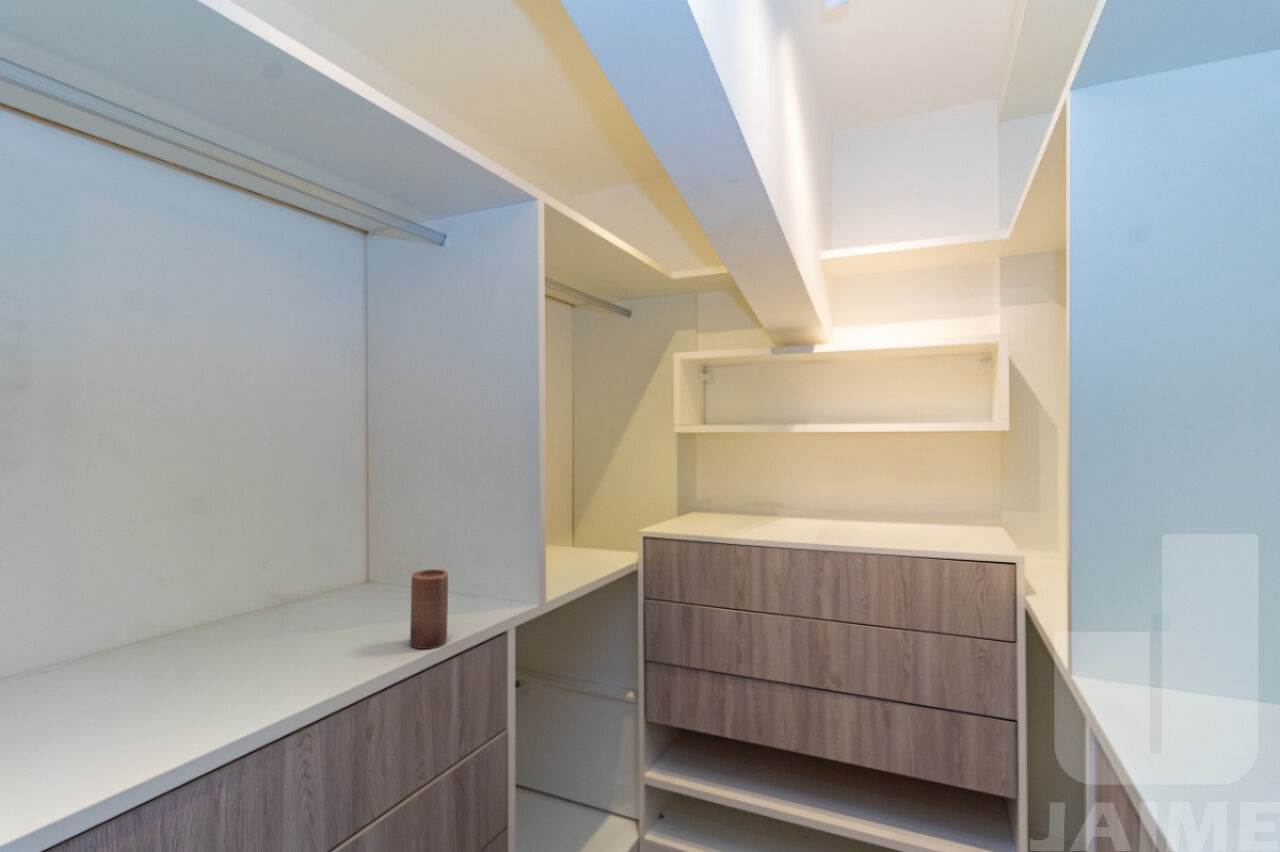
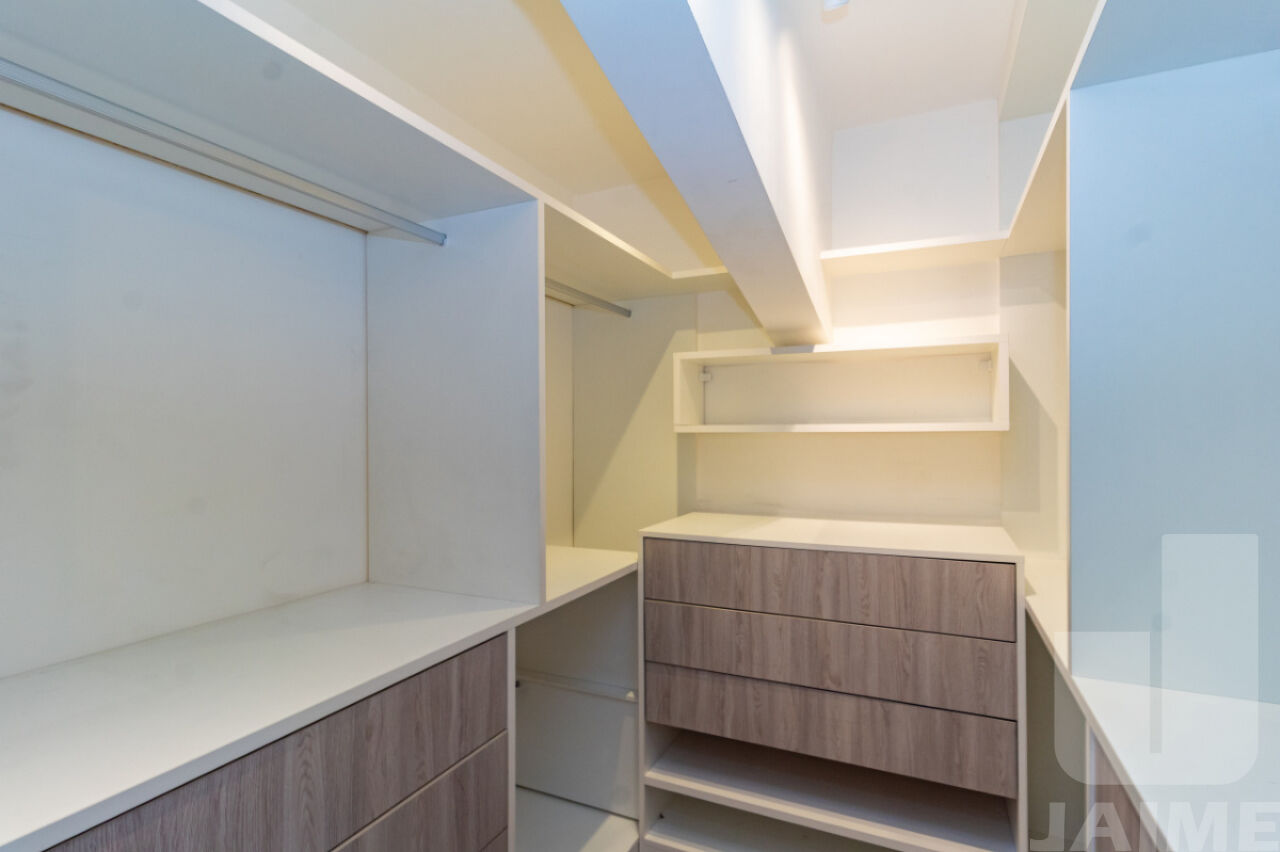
- candle (429, 607)
